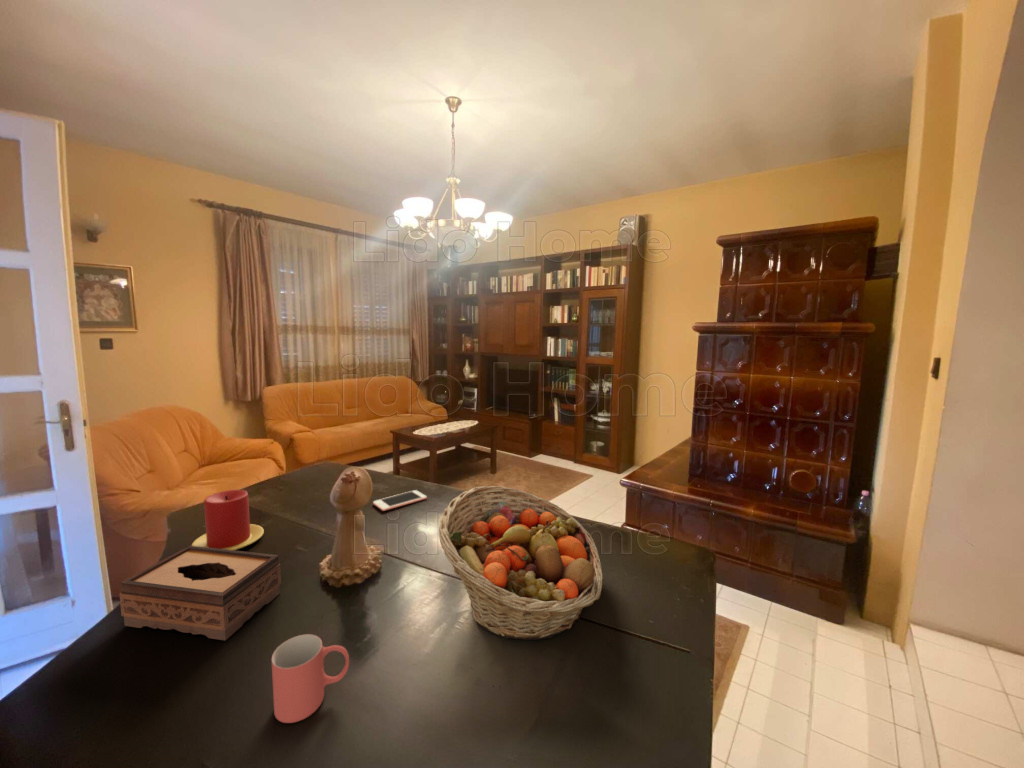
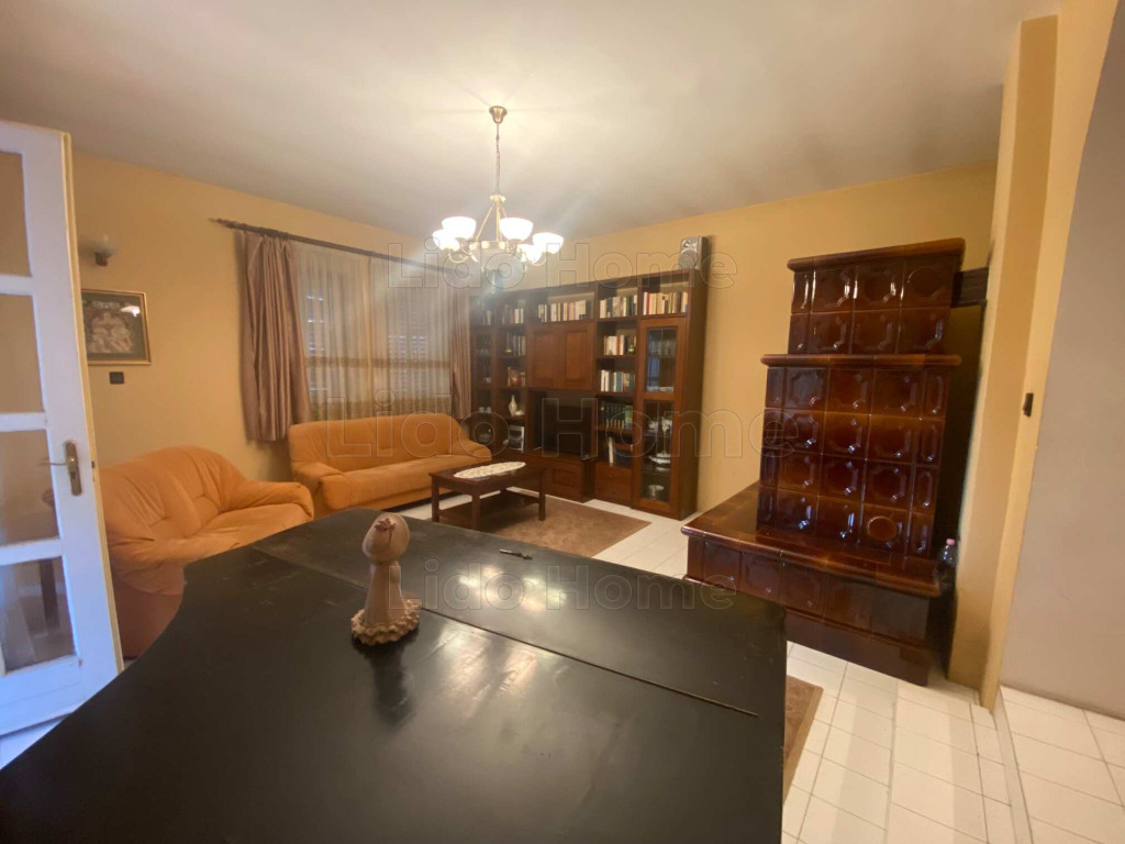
- cell phone (400, 500)
- candle (227, 519)
- mug (312, 672)
- tissue box (205, 588)
- fruit basket (522, 550)
